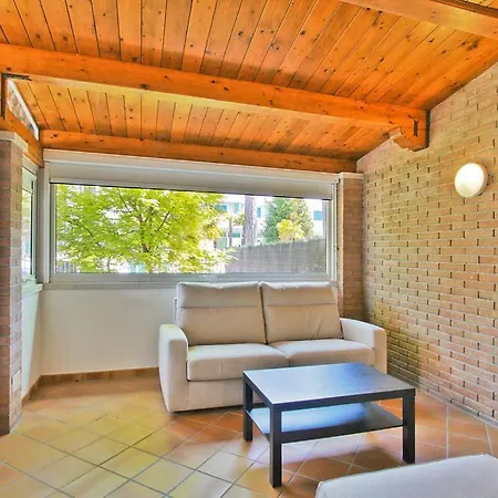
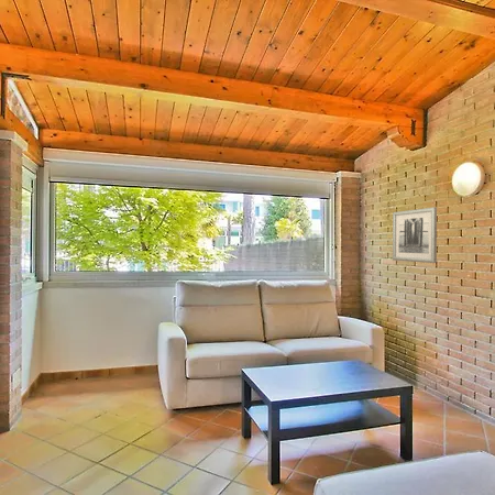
+ wall art (413, 235)
